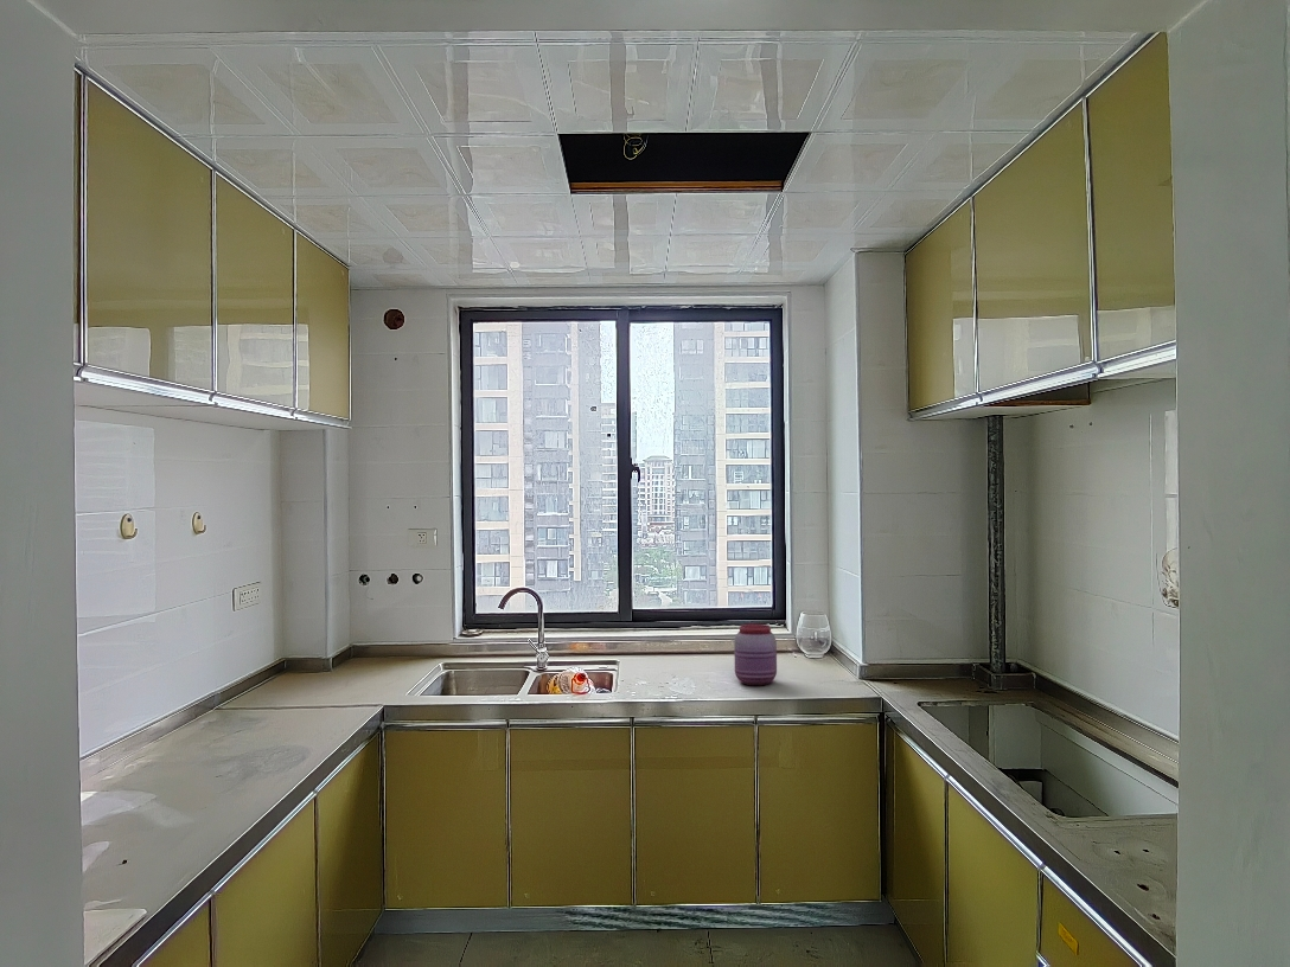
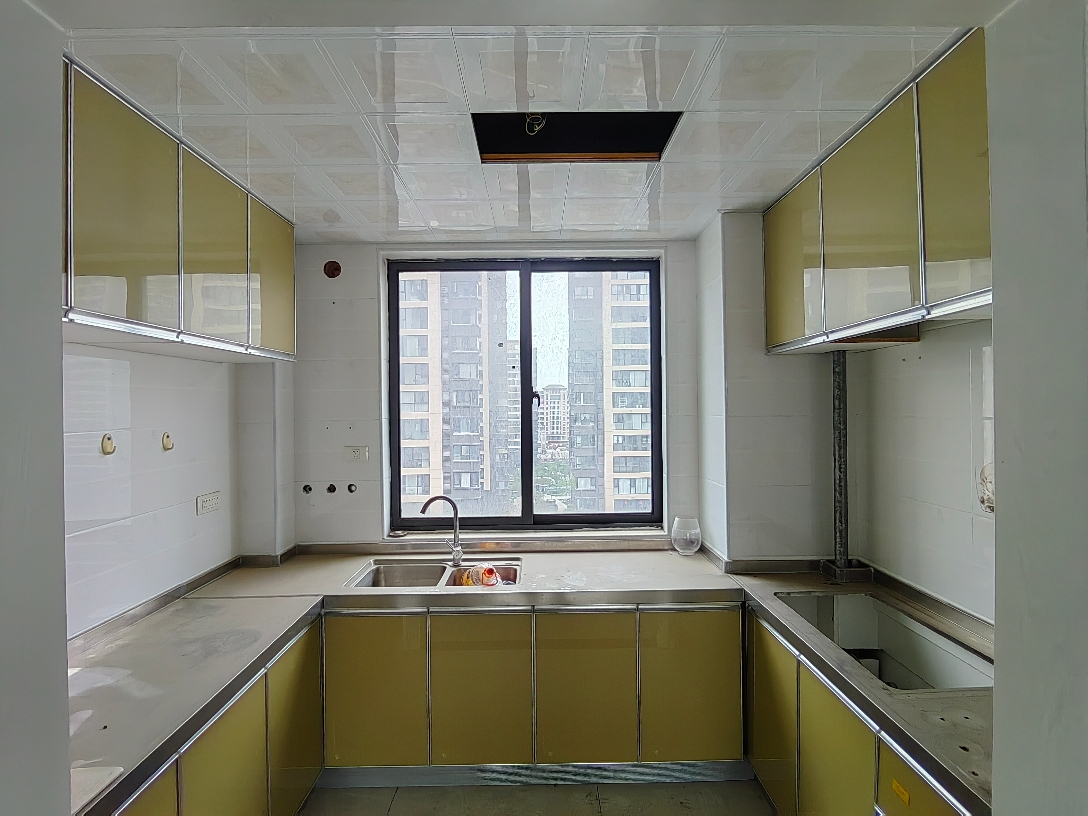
- jar (755, 654)
